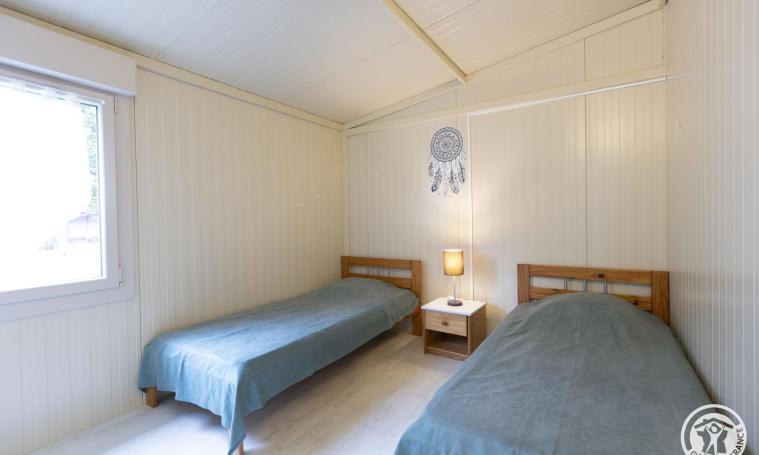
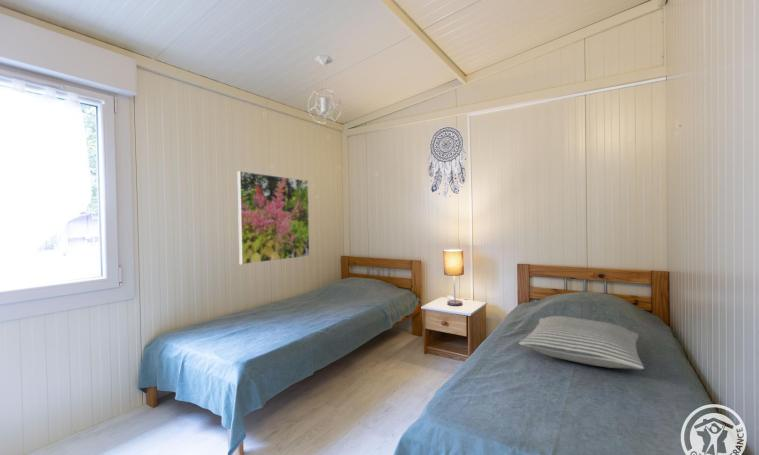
+ pillow (581, 339)
+ pendant light (324, 91)
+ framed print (277, 218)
